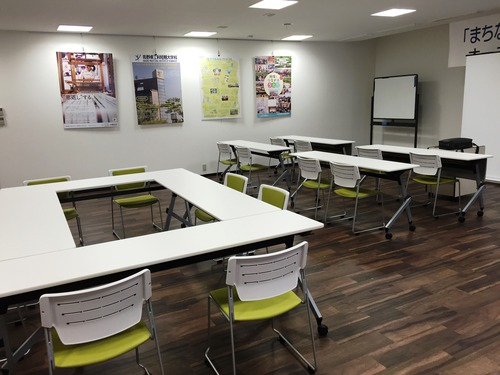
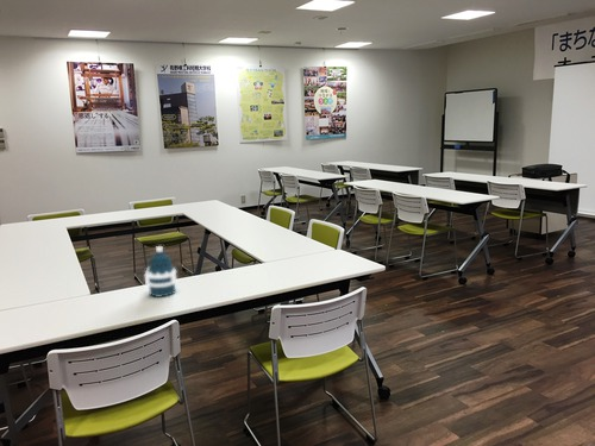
+ water bottle (161, 269)
